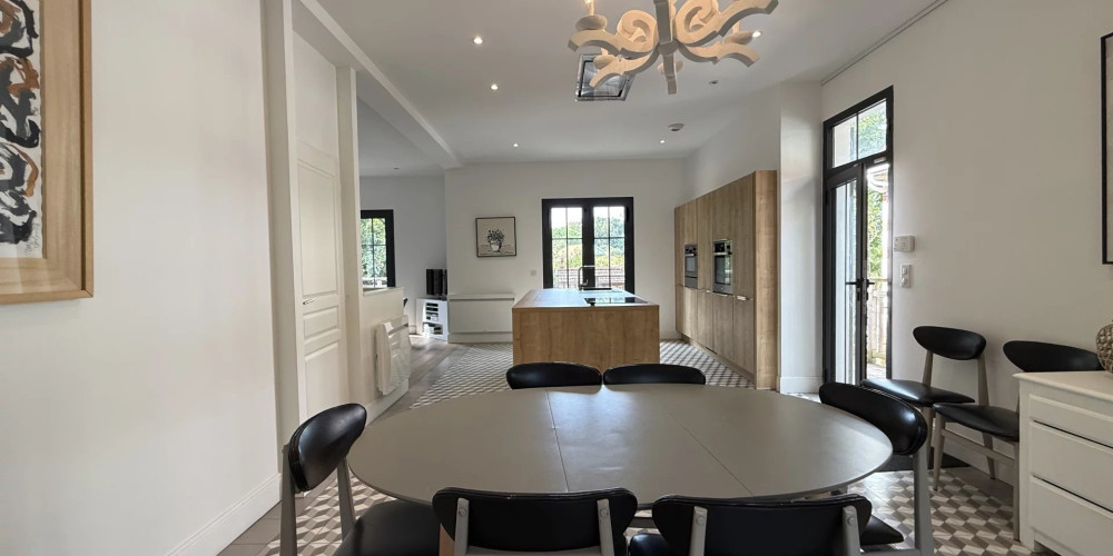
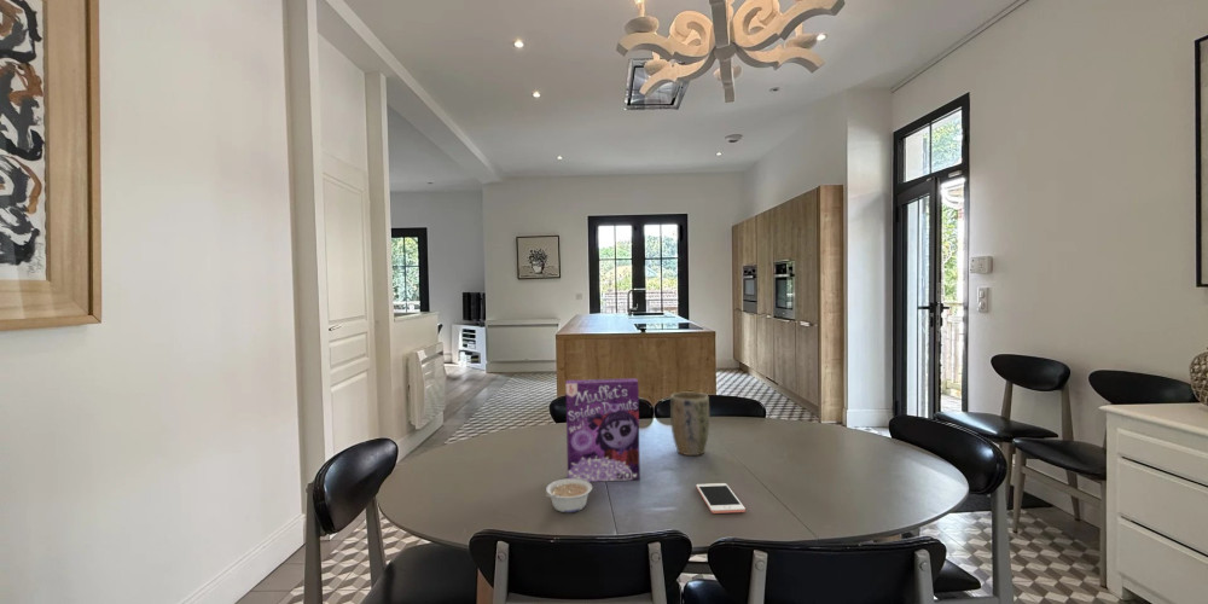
+ plant pot (690, 423)
+ legume (569, 495)
+ cell phone (719, 496)
+ cereal box (602, 429)
